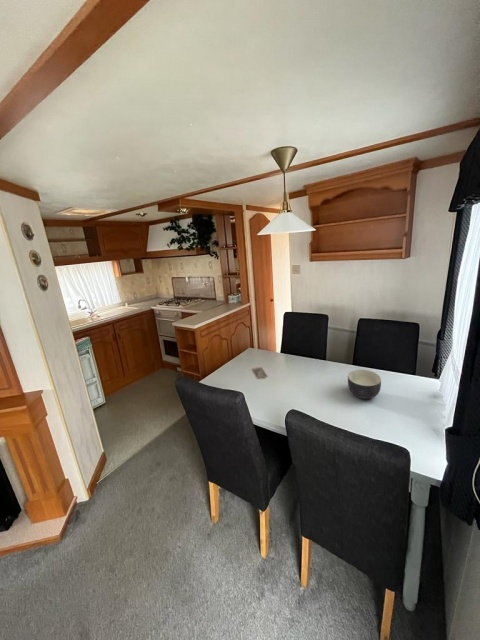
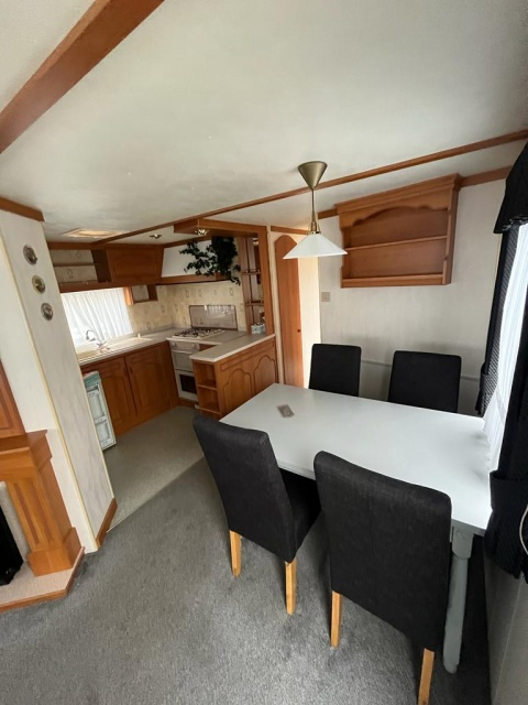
- bowl (363, 385)
